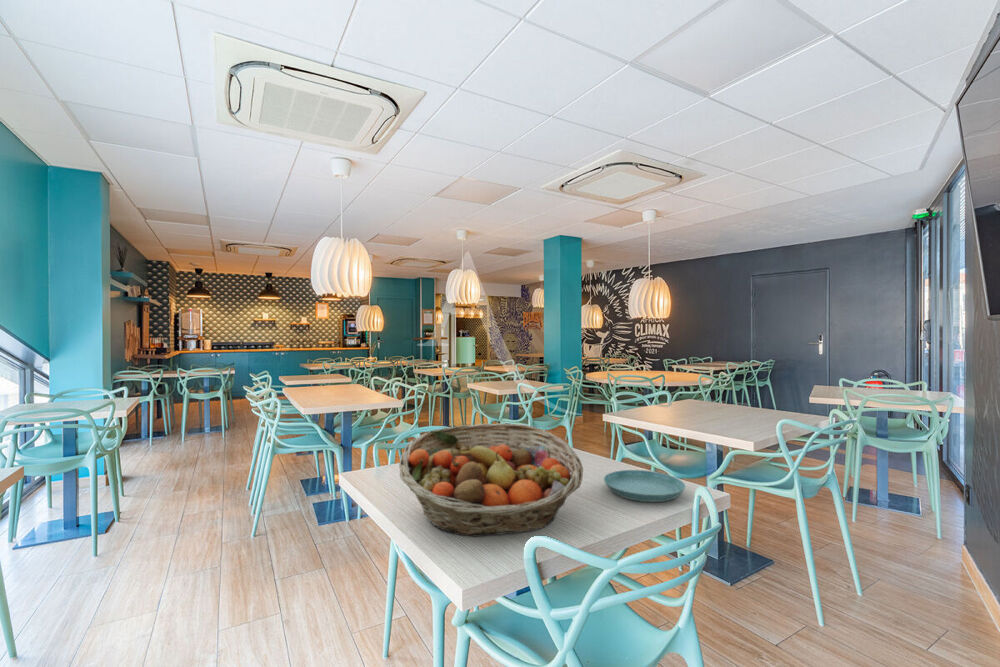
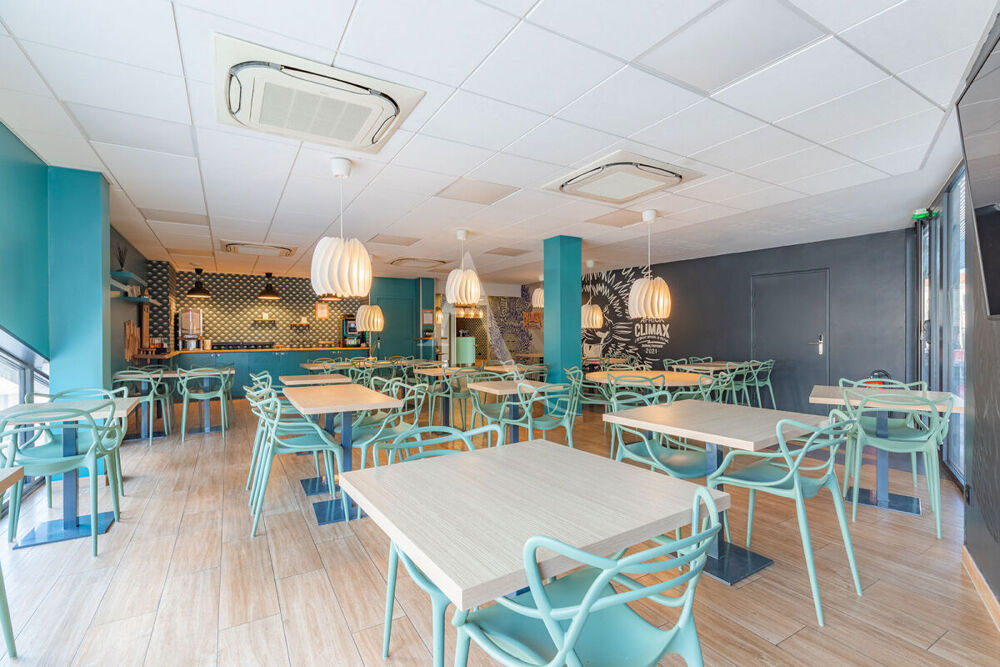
- saucer (643, 486)
- fruit basket (491, 473)
